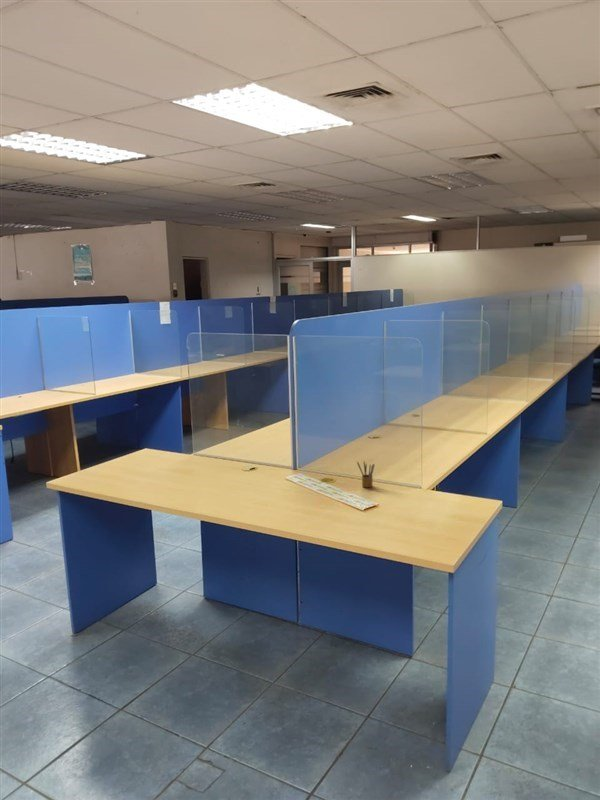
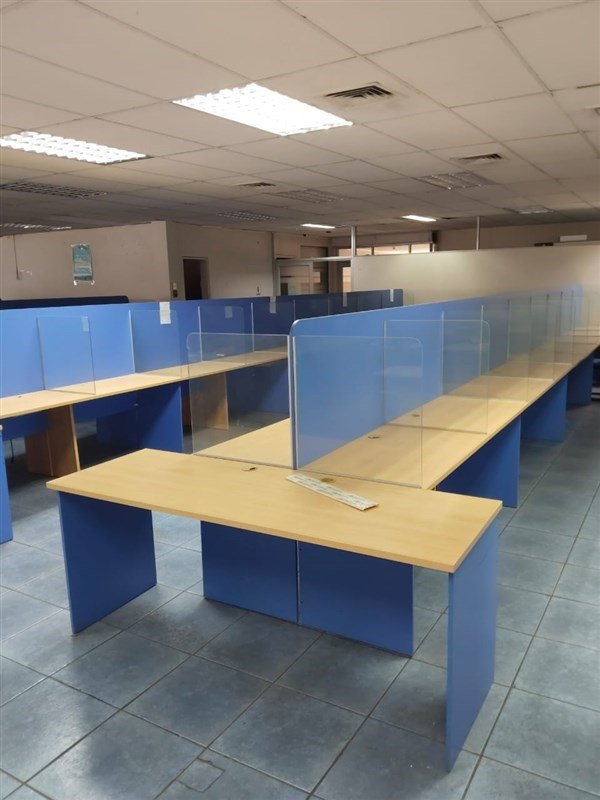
- pencil box (365, 473)
